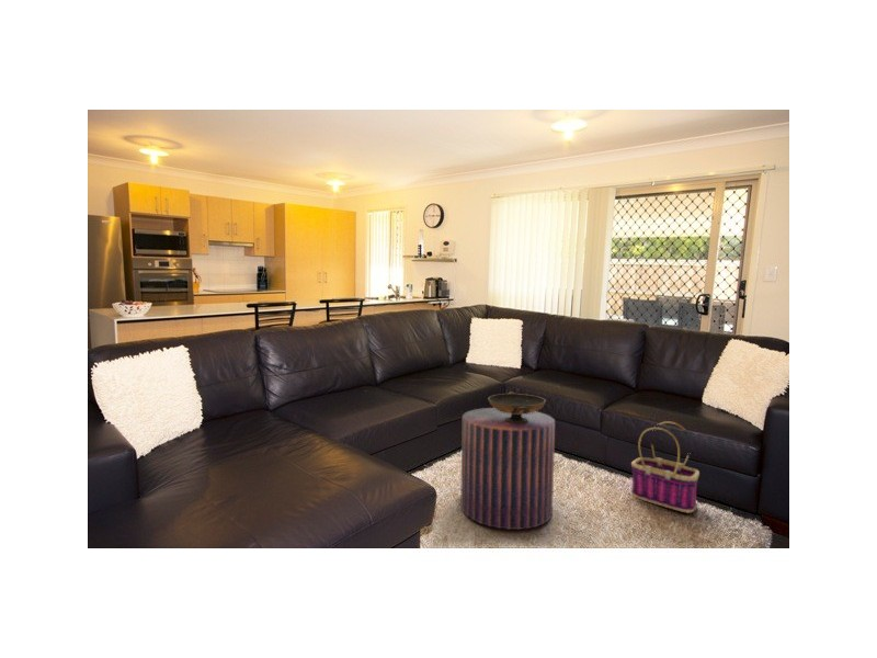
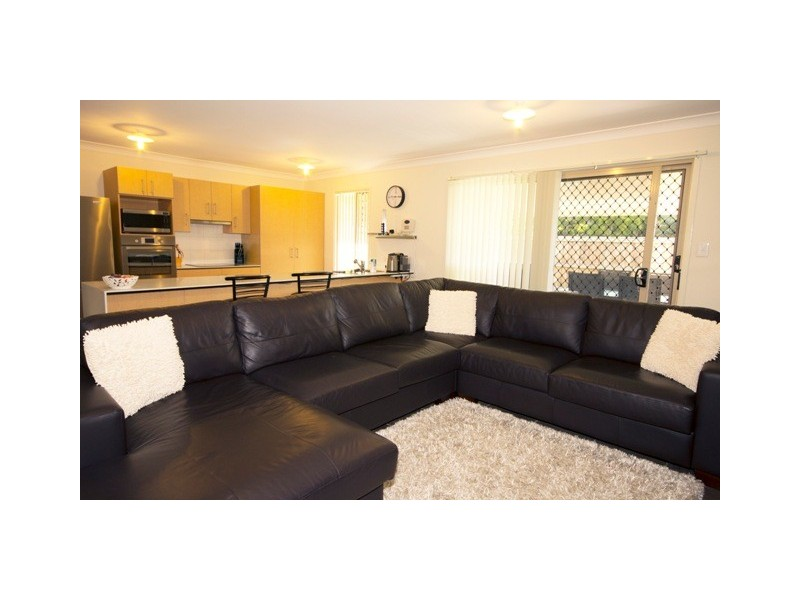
- basket (664, 463)
- decorative bowl (516, 409)
- stool (506, 462)
